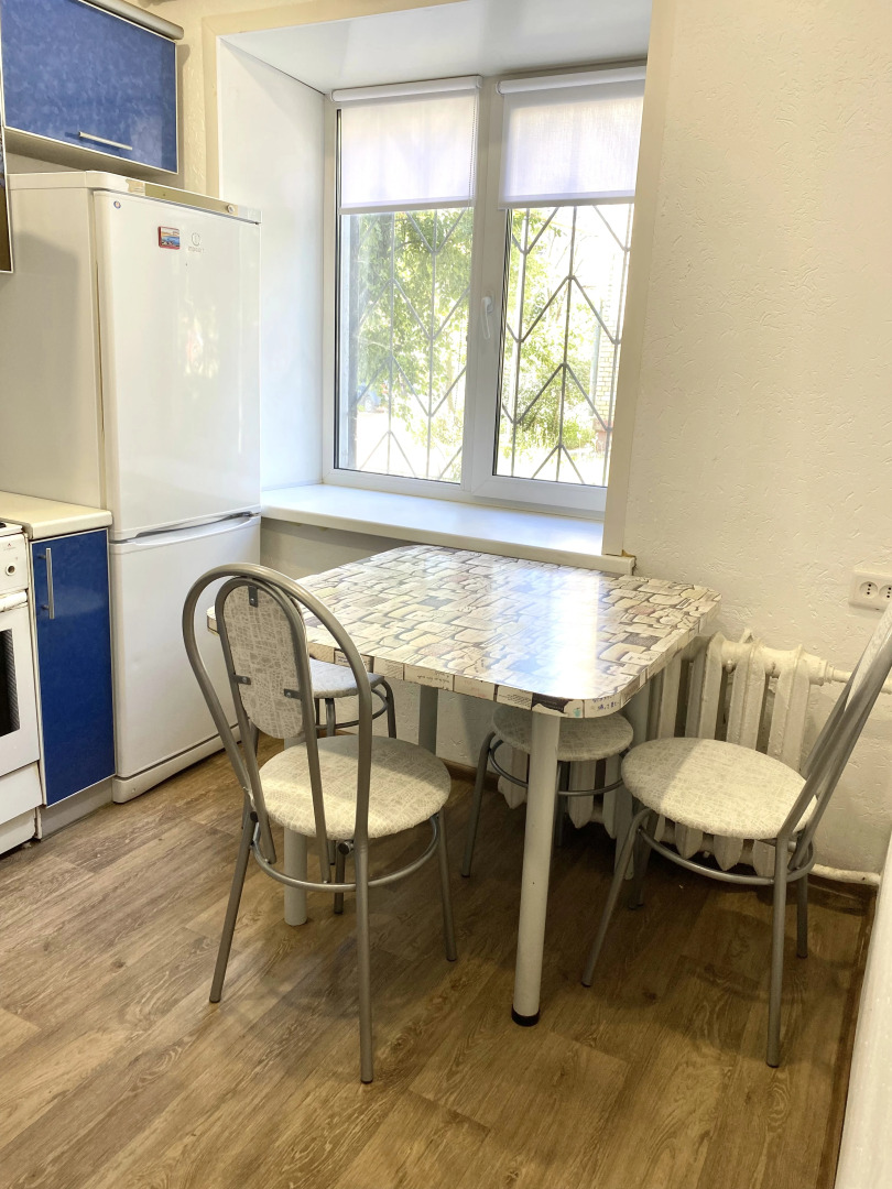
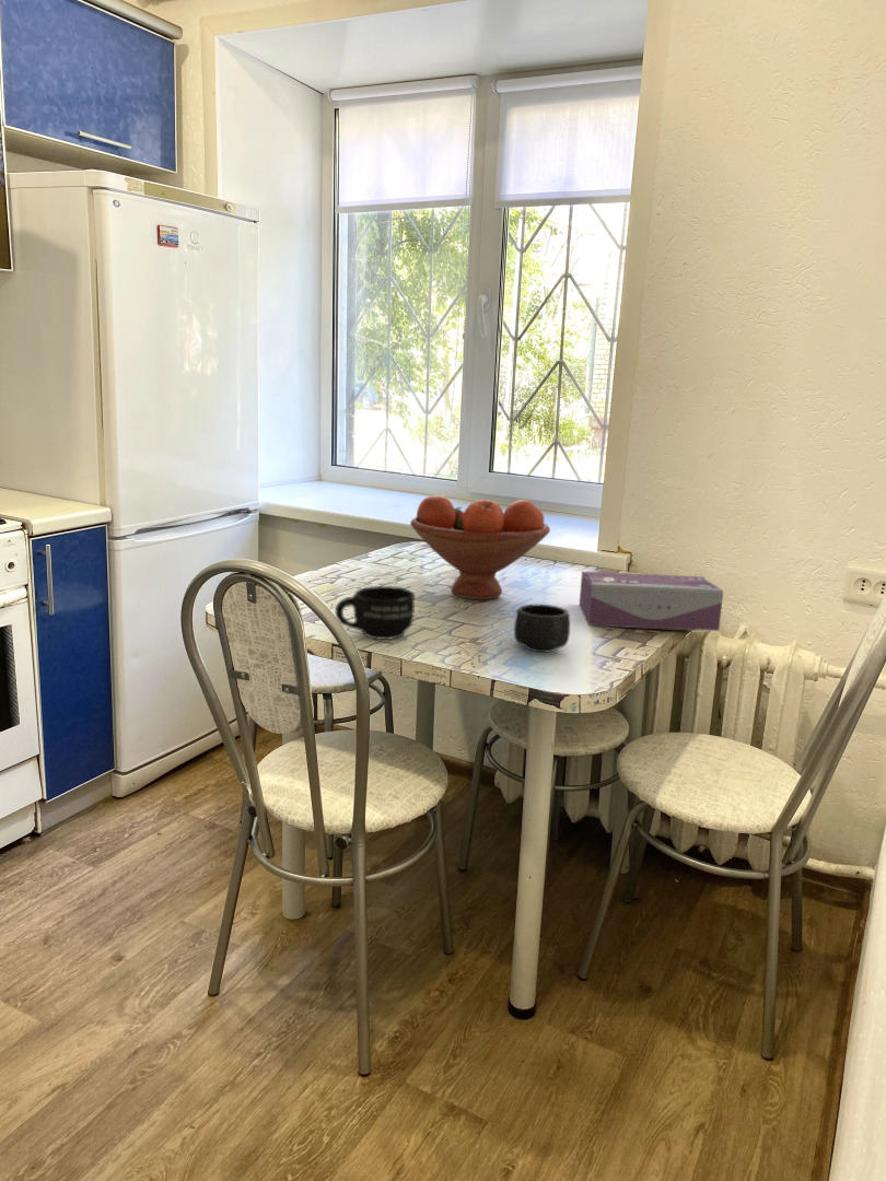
+ fruit bowl (478, 545)
+ mug (374, 612)
+ mug (538, 630)
+ tissue box (648, 598)
